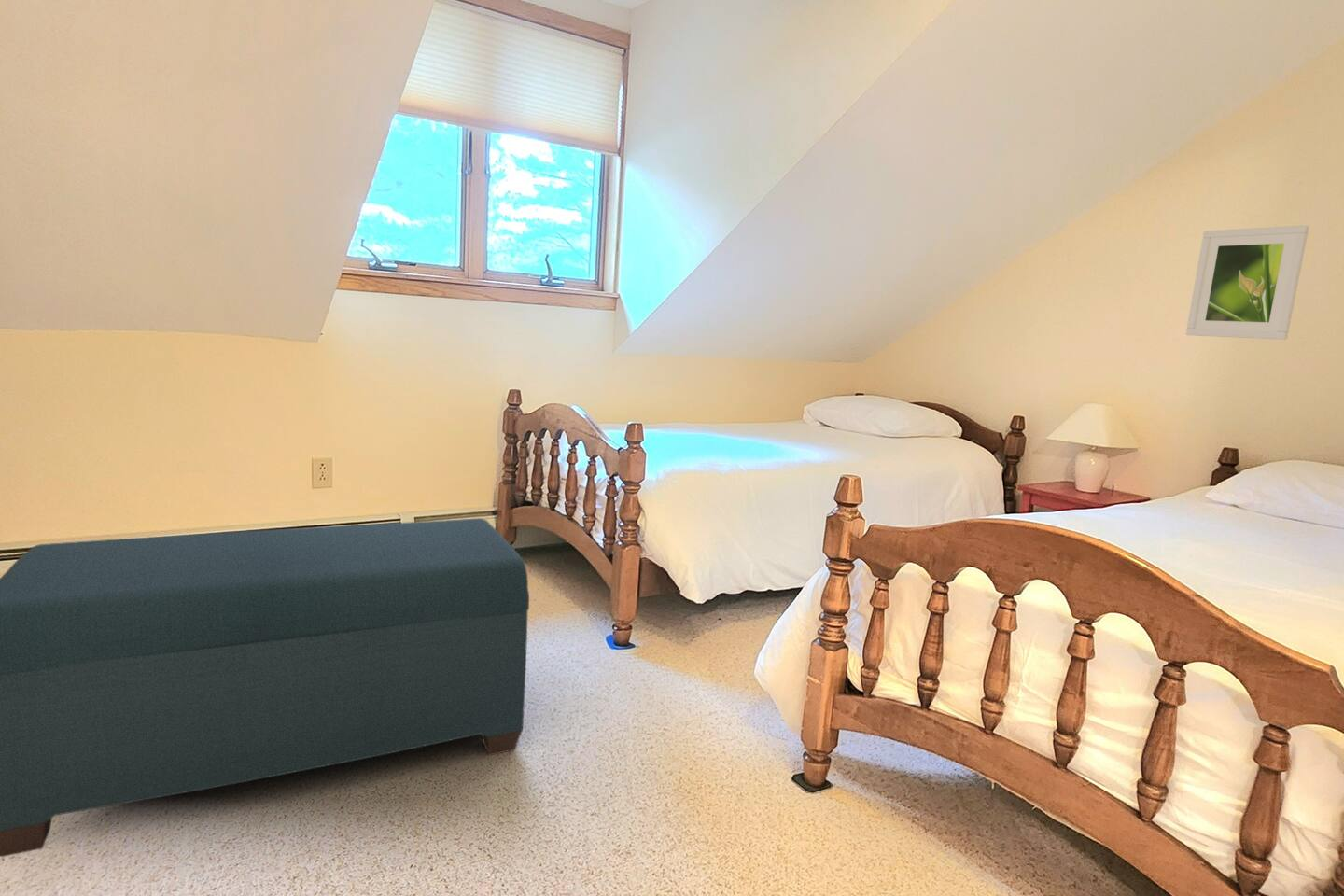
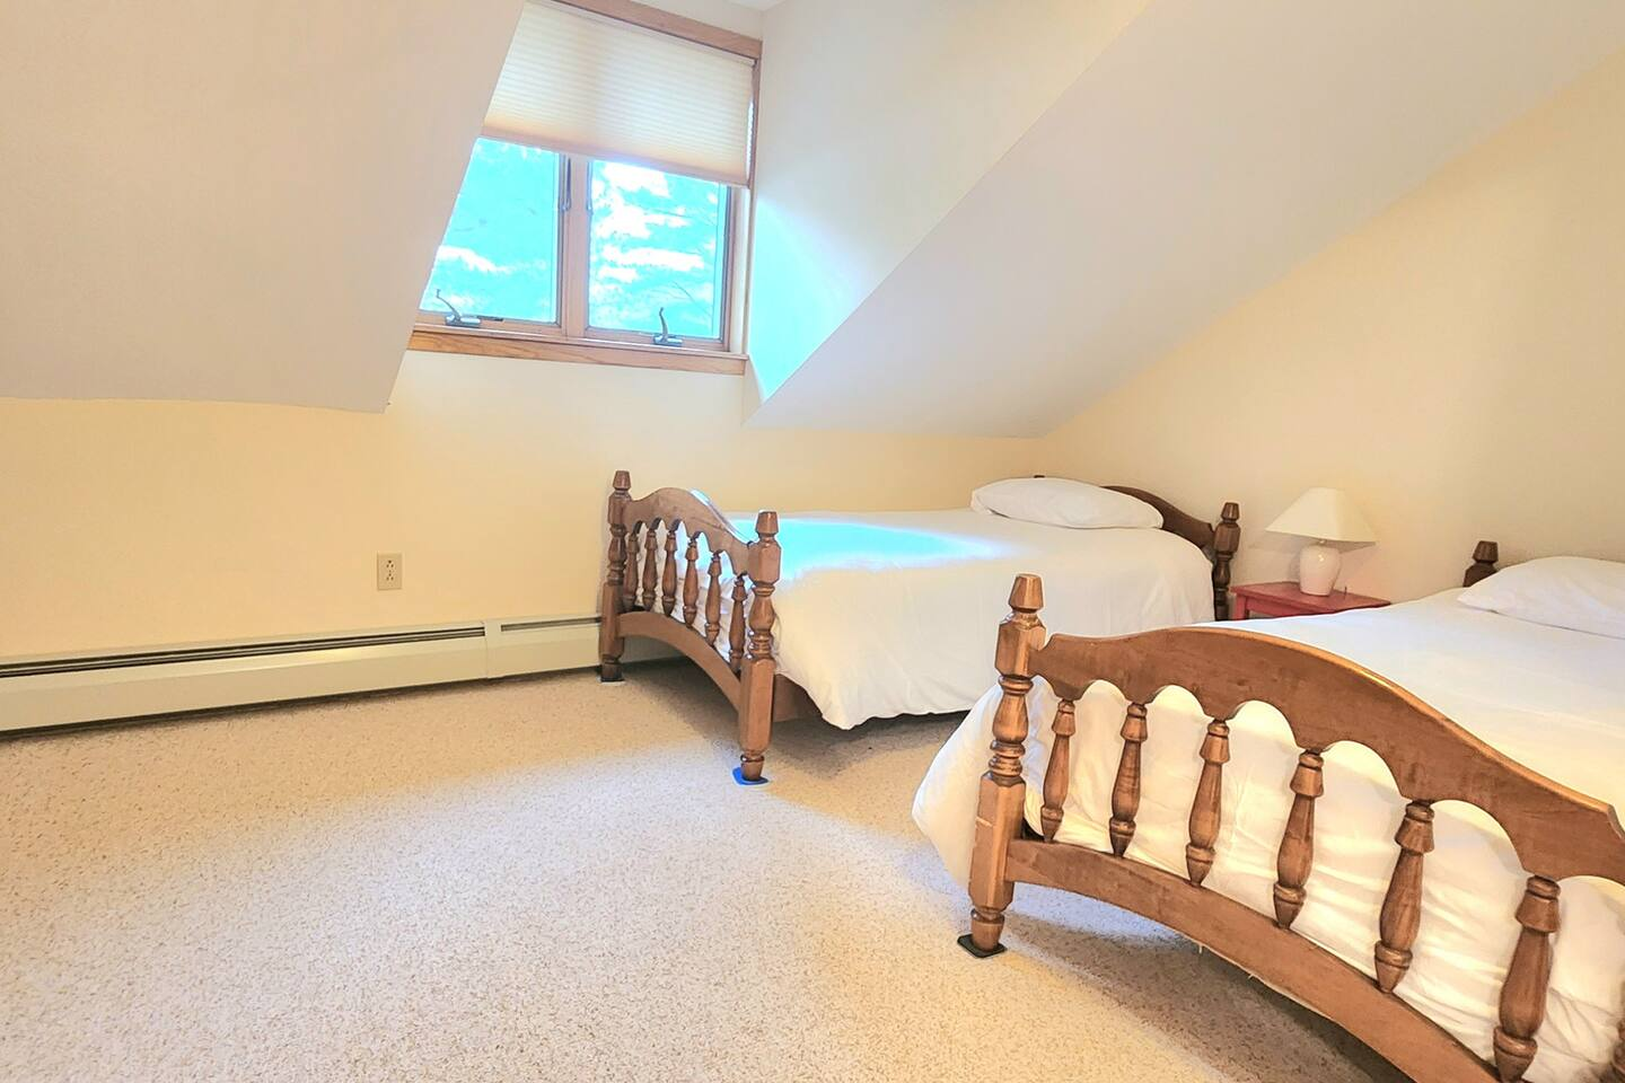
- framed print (1243, 283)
- bench (288, 650)
